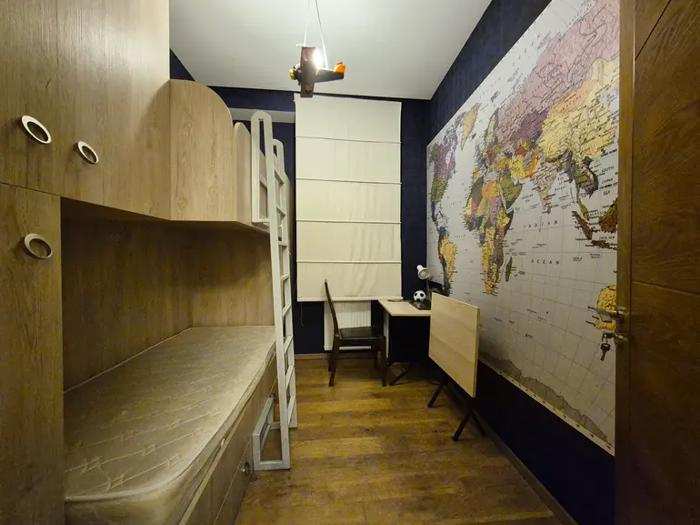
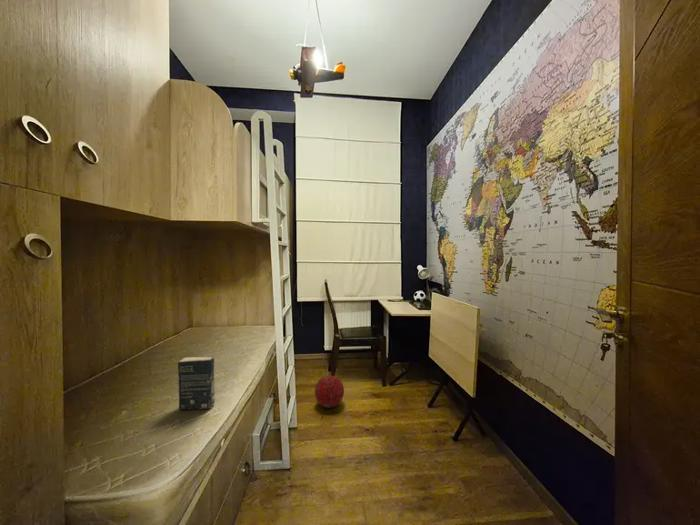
+ book (196, 383)
+ ball (329, 391)
